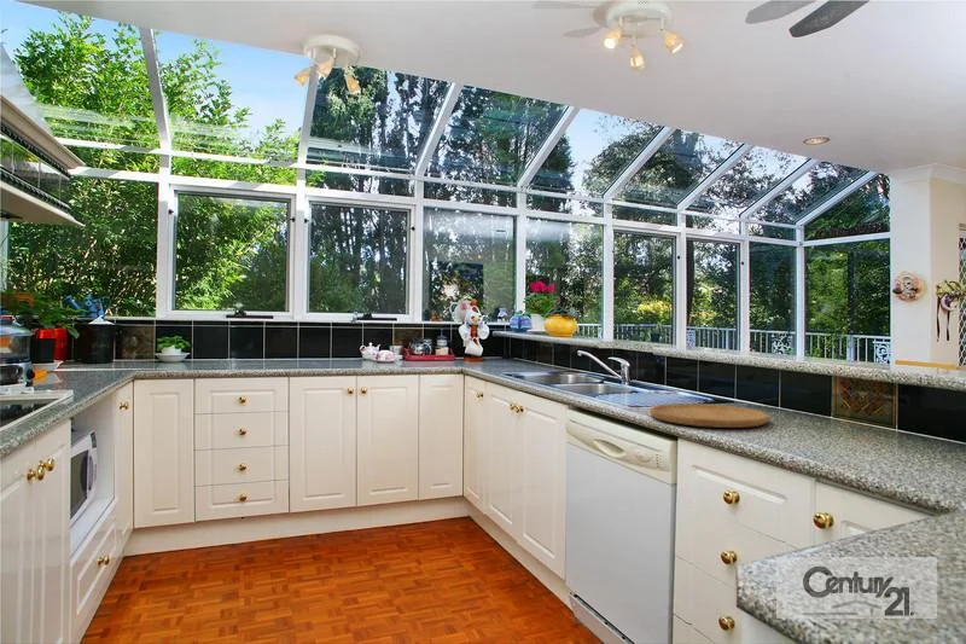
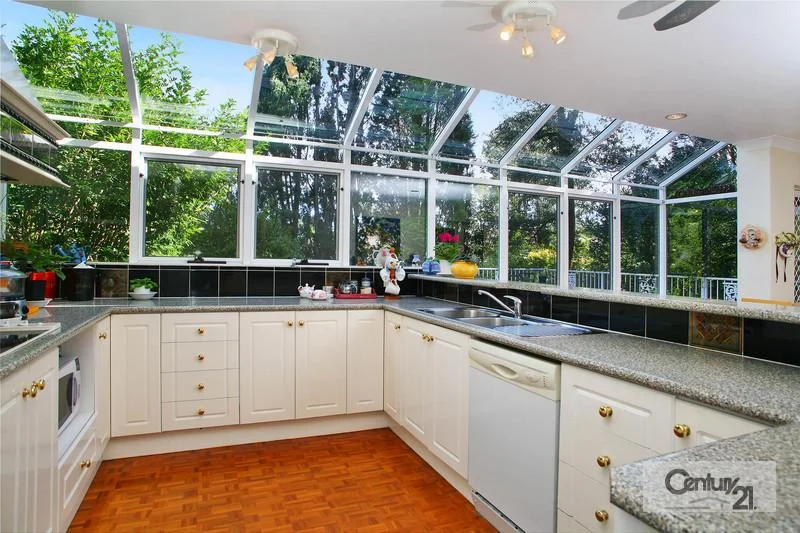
- cutting board (706, 414)
